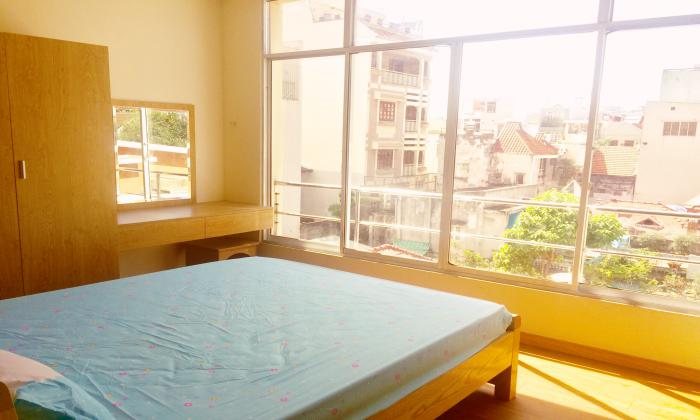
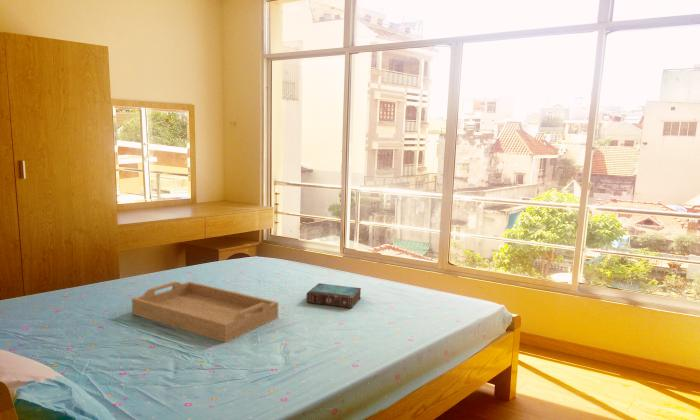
+ serving tray (205, 305)
+ book (334, 295)
